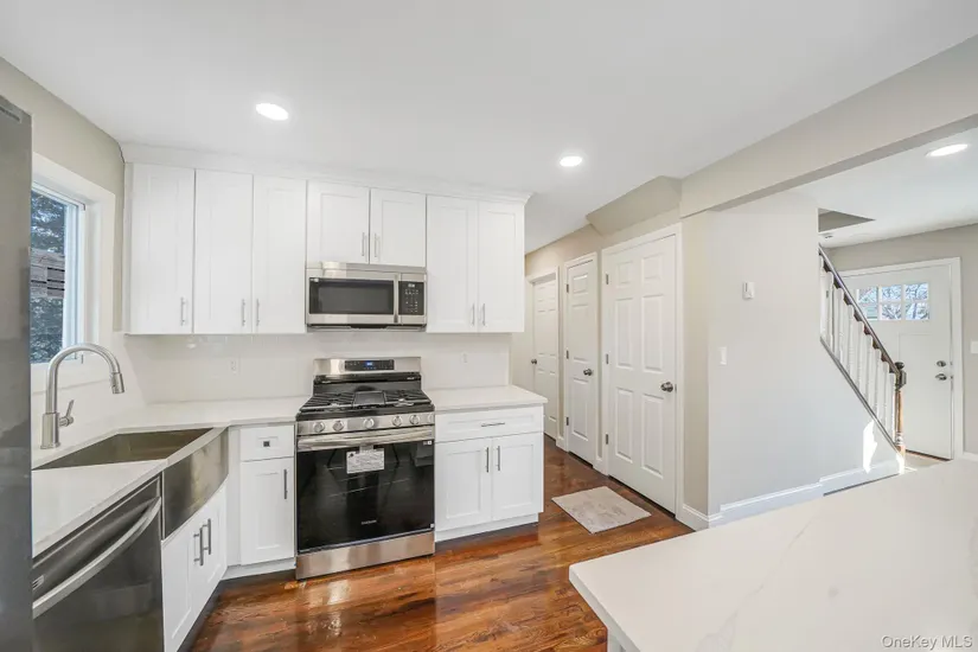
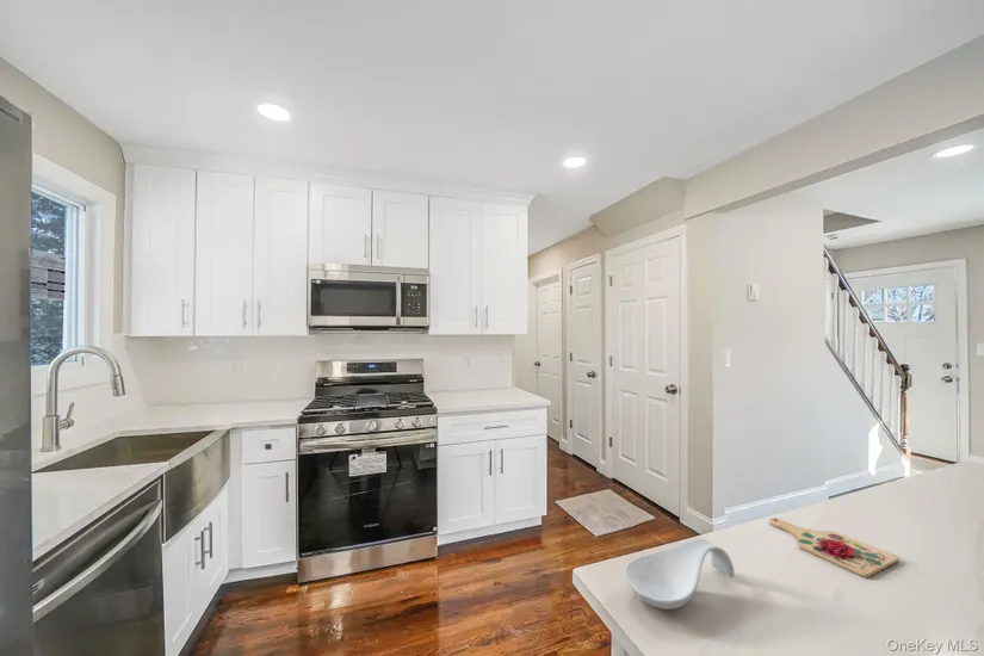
+ spoon rest (681, 568)
+ cutting board (821, 537)
